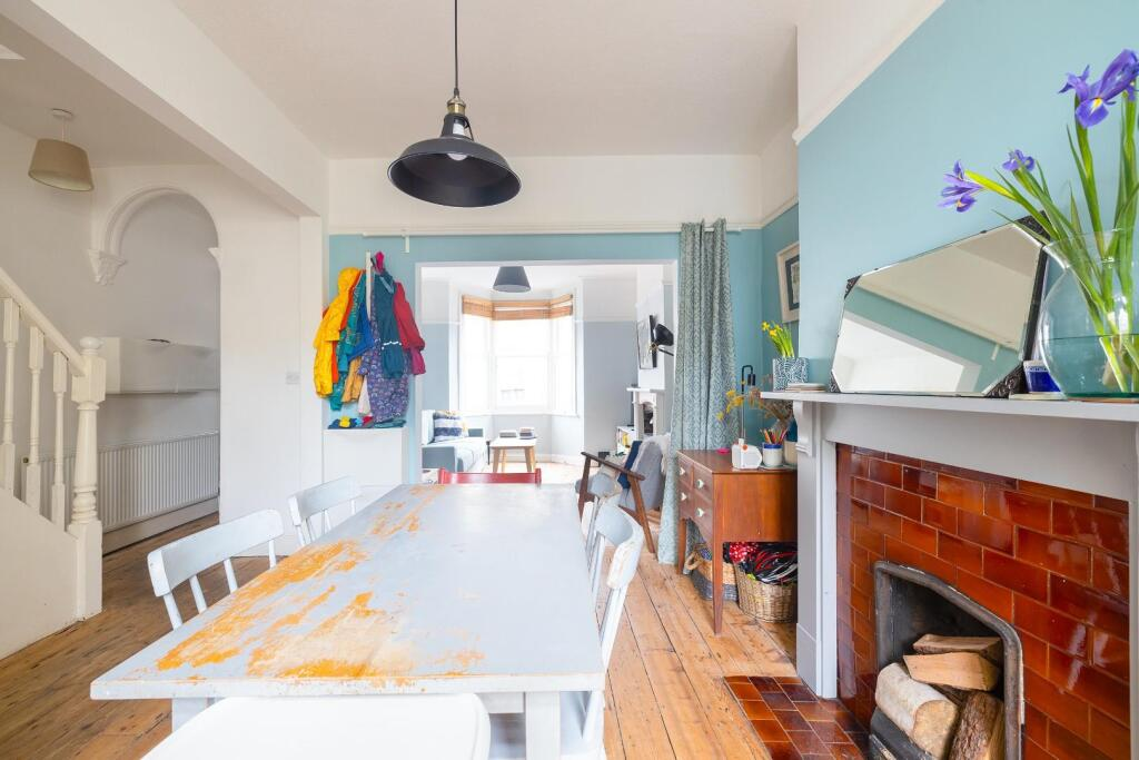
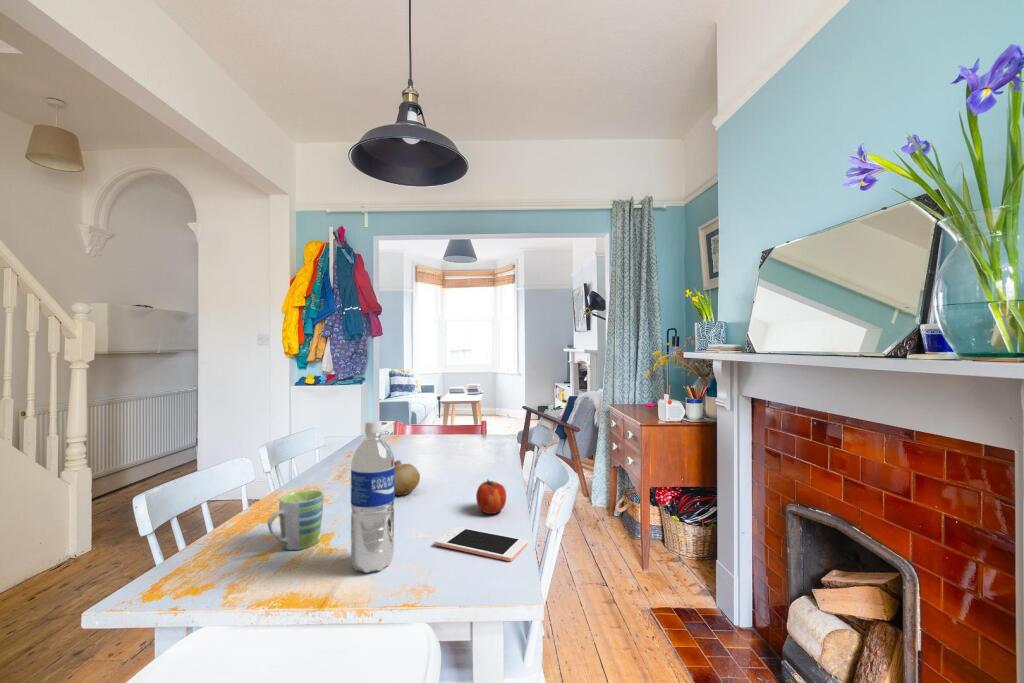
+ cell phone (481, 542)
+ fruit (402, 477)
+ mug (294, 521)
+ fruit (491, 495)
+ water bottle (373, 493)
